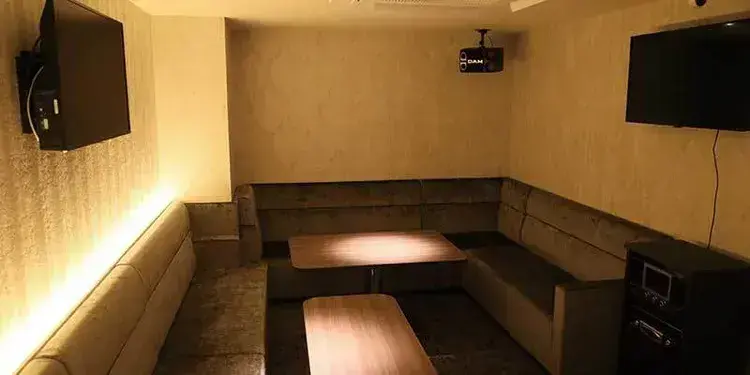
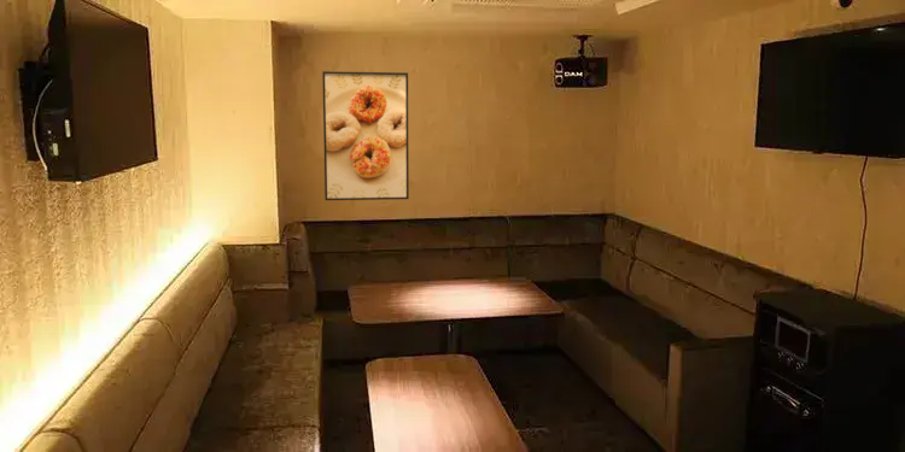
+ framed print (366, 136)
